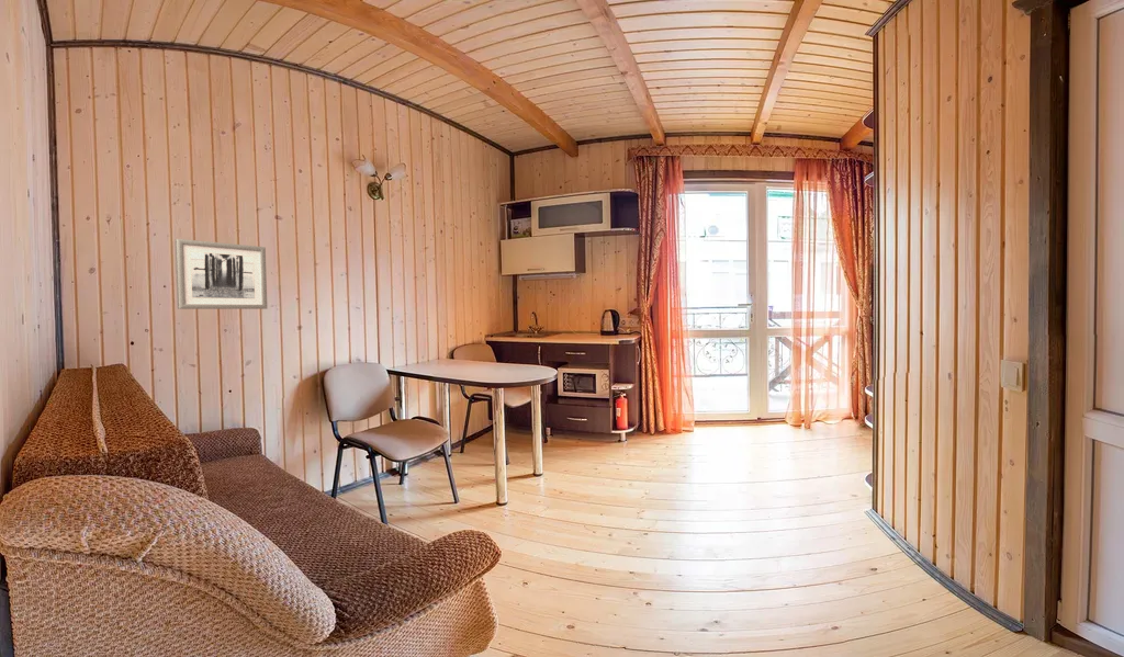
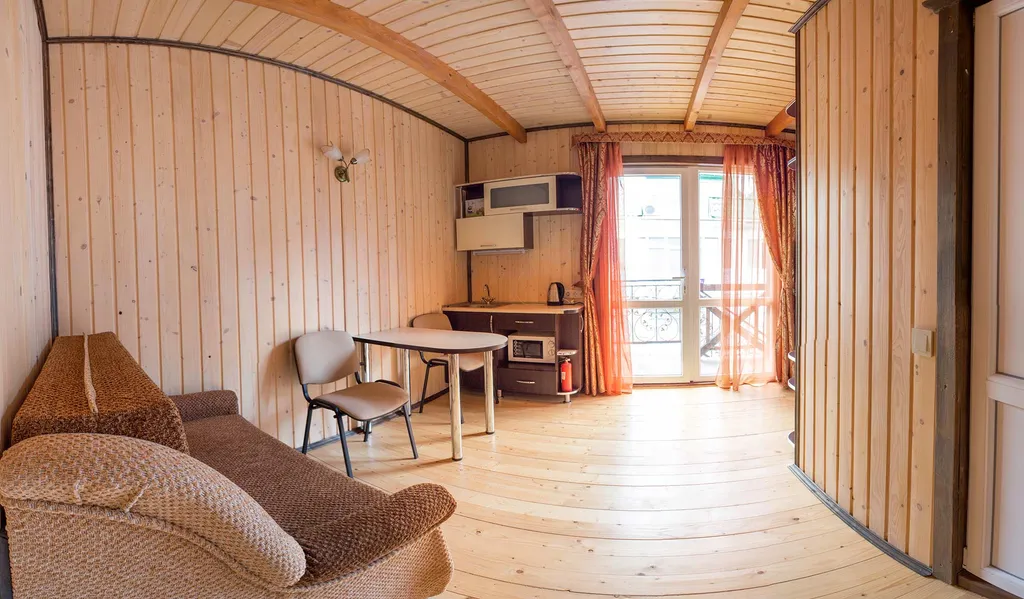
- wall art (224, 275)
